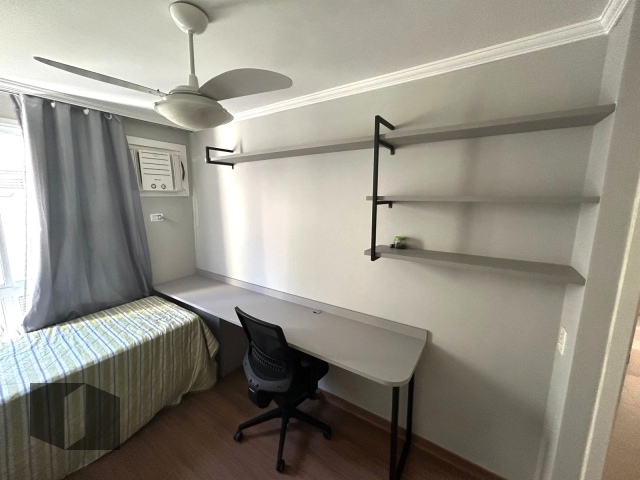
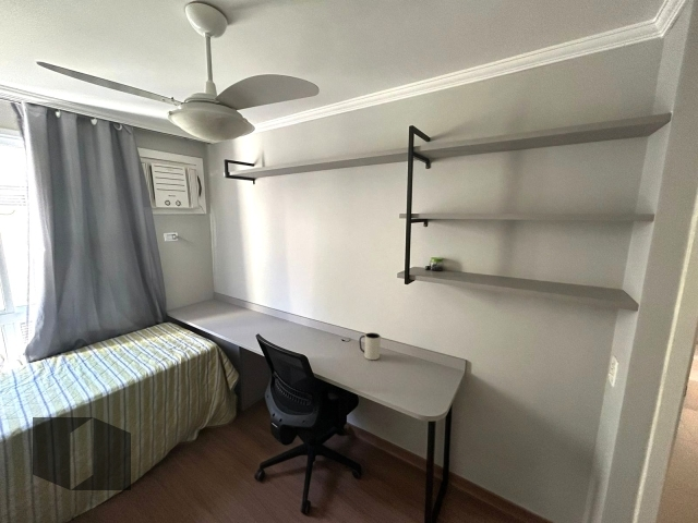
+ pitcher (370, 345)
